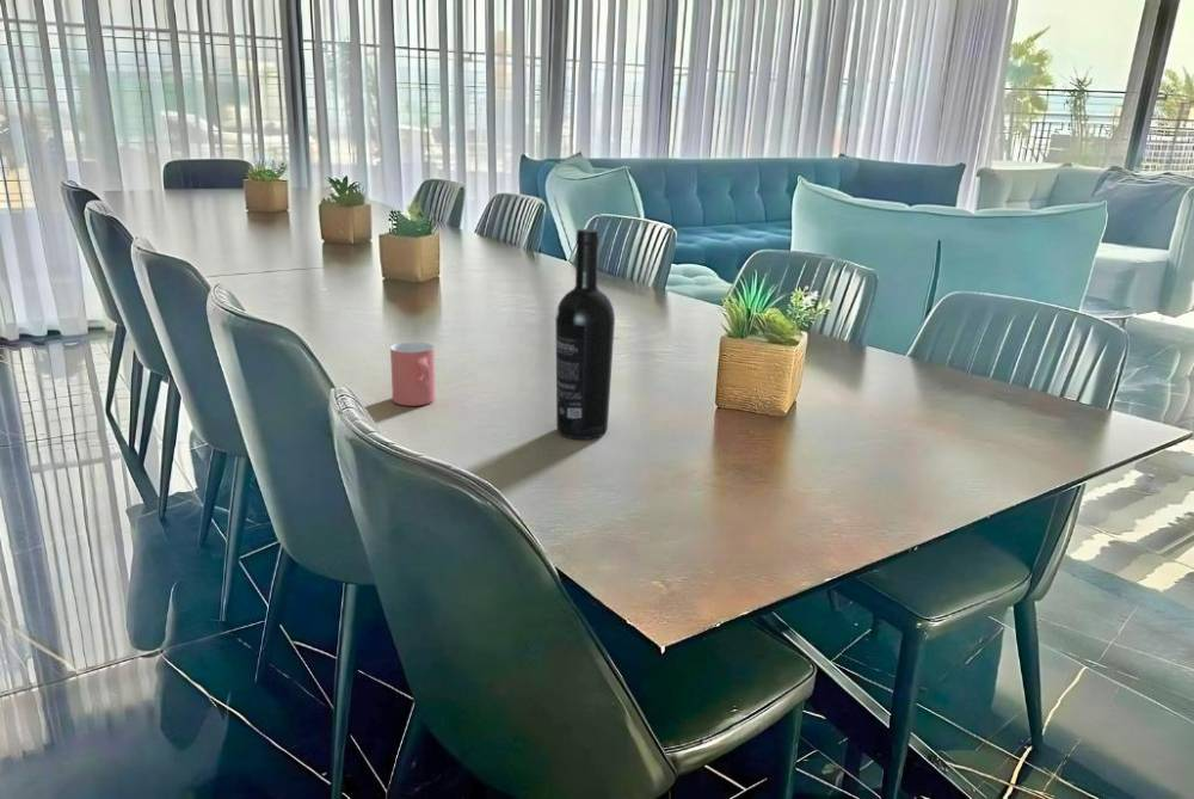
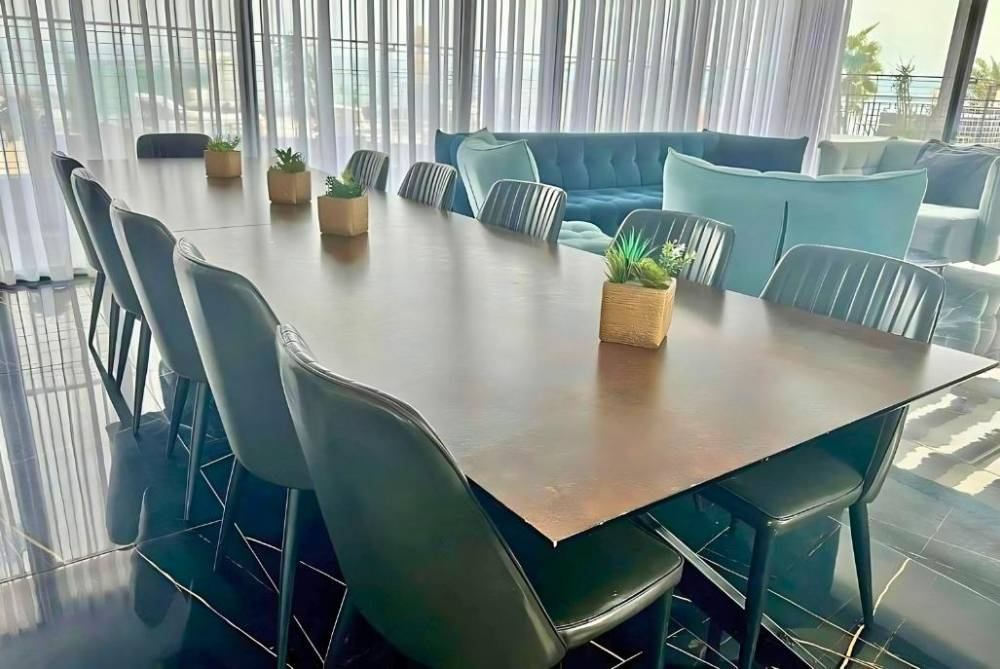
- wine bottle (584, 333)
- cup (416, 375)
